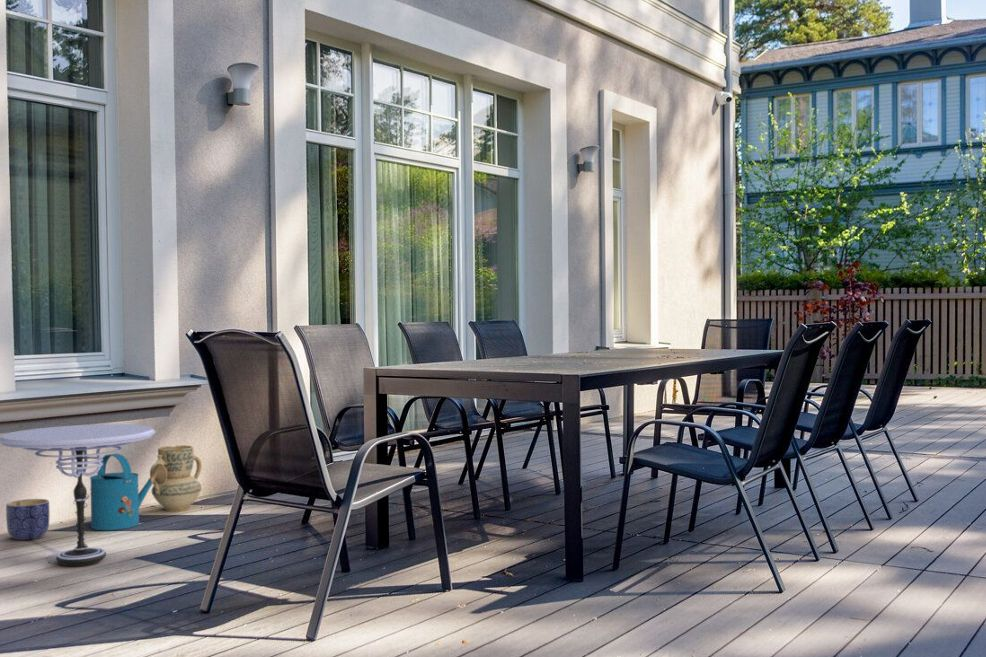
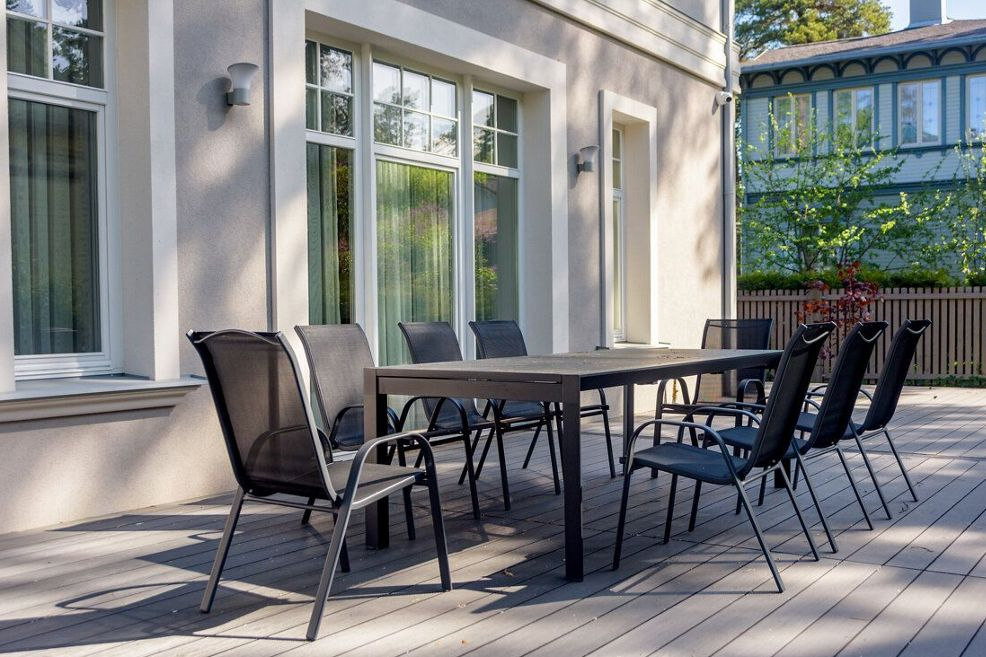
- ceramic jug (176, 478)
- planter (28, 519)
- side table (80, 497)
- watering can (129, 487)
